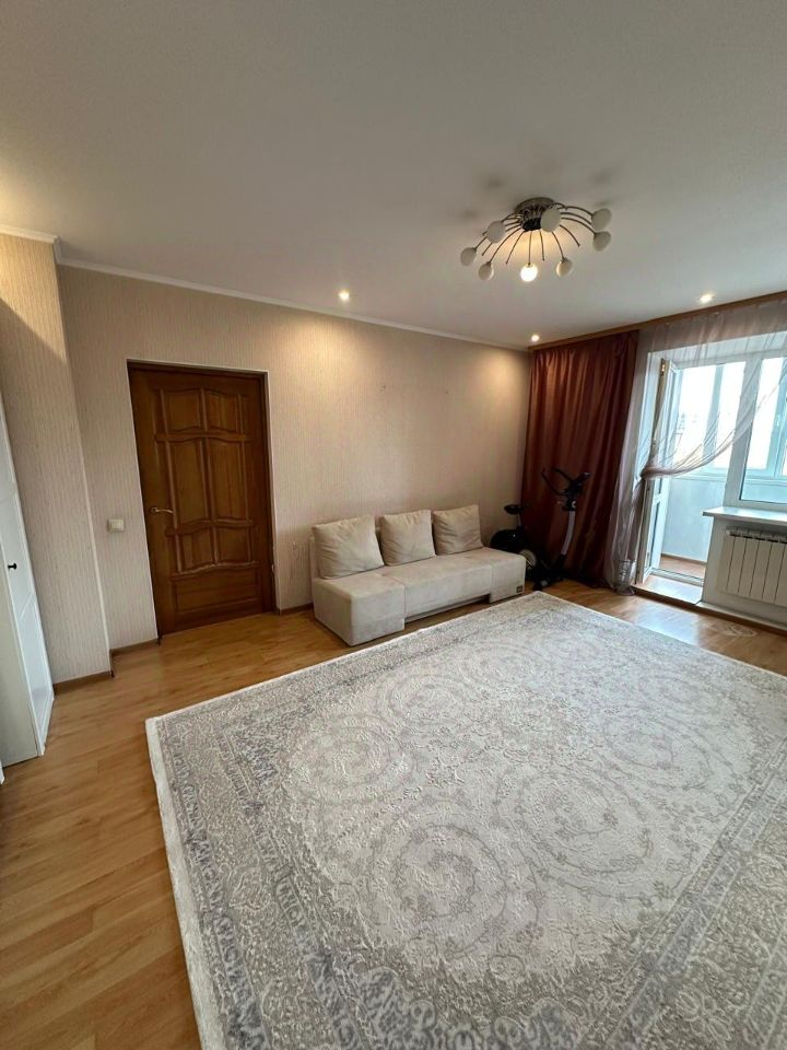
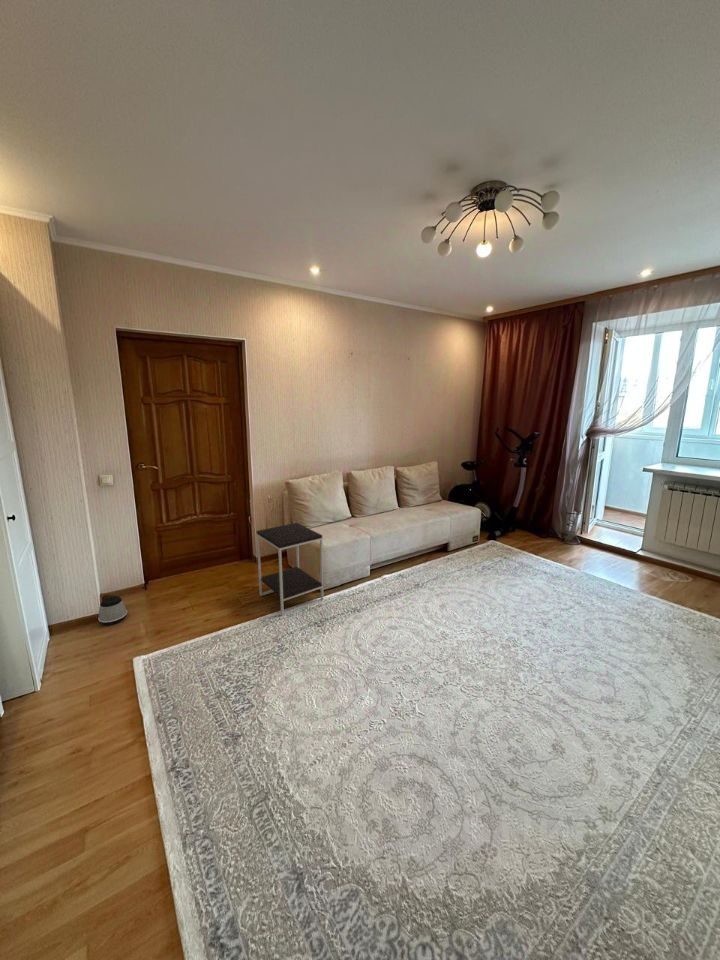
+ side table (291, 568)
+ speaker (112, 609)
